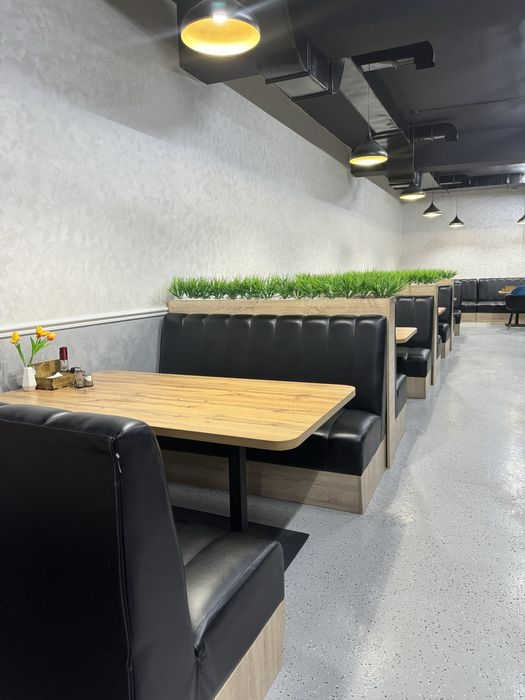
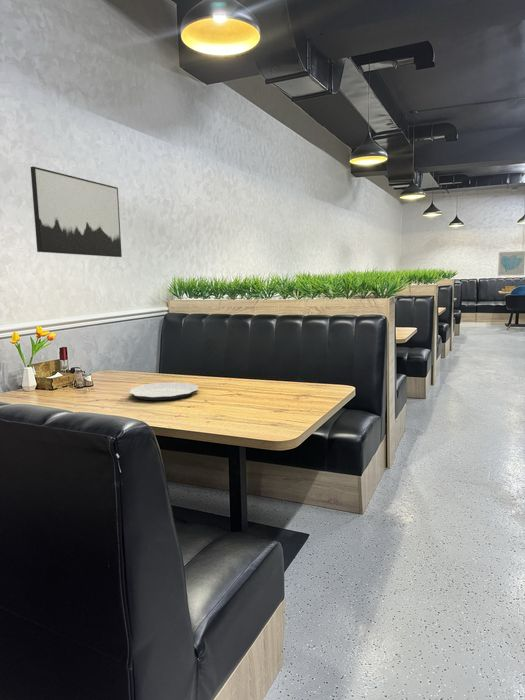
+ plate (164, 391)
+ wall art (511, 263)
+ wall art (81, 216)
